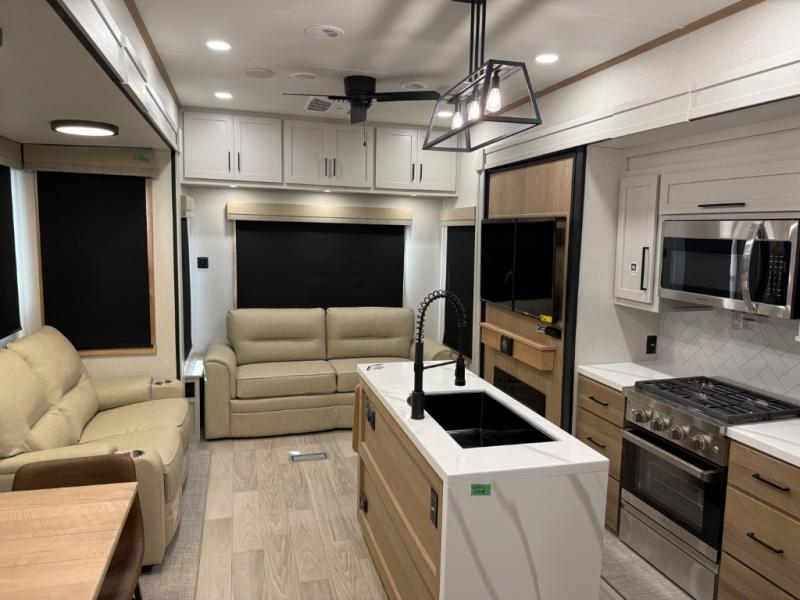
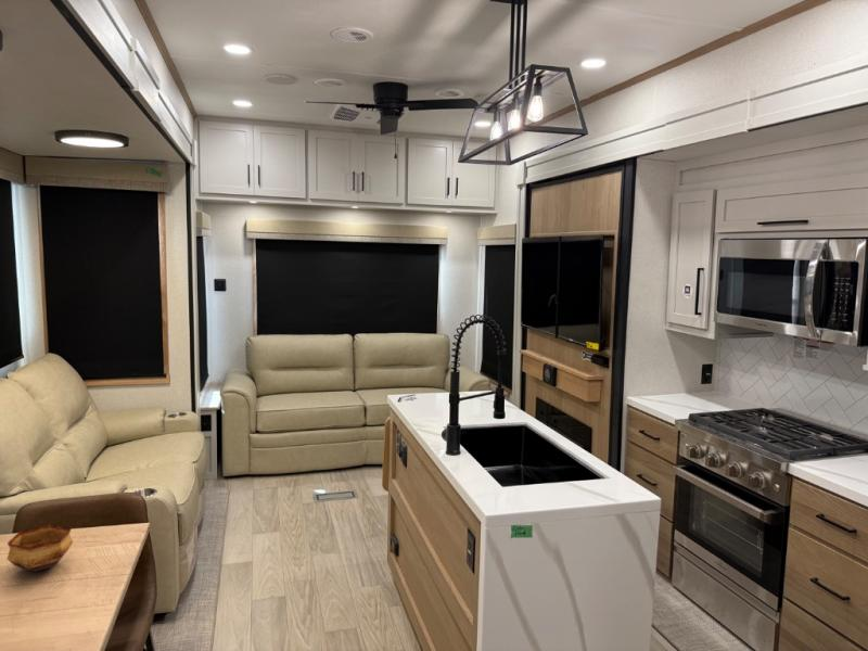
+ bowl (40, 551)
